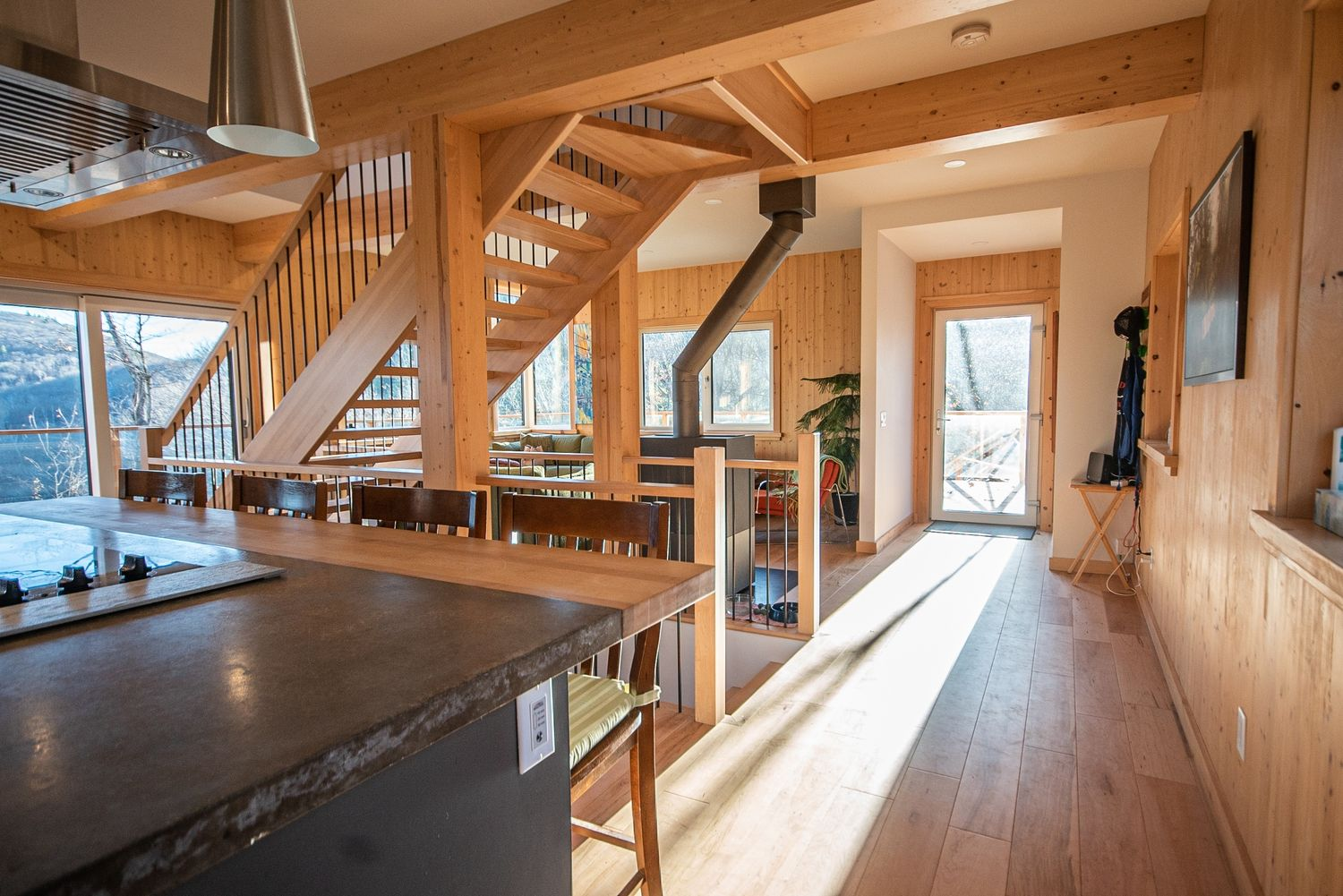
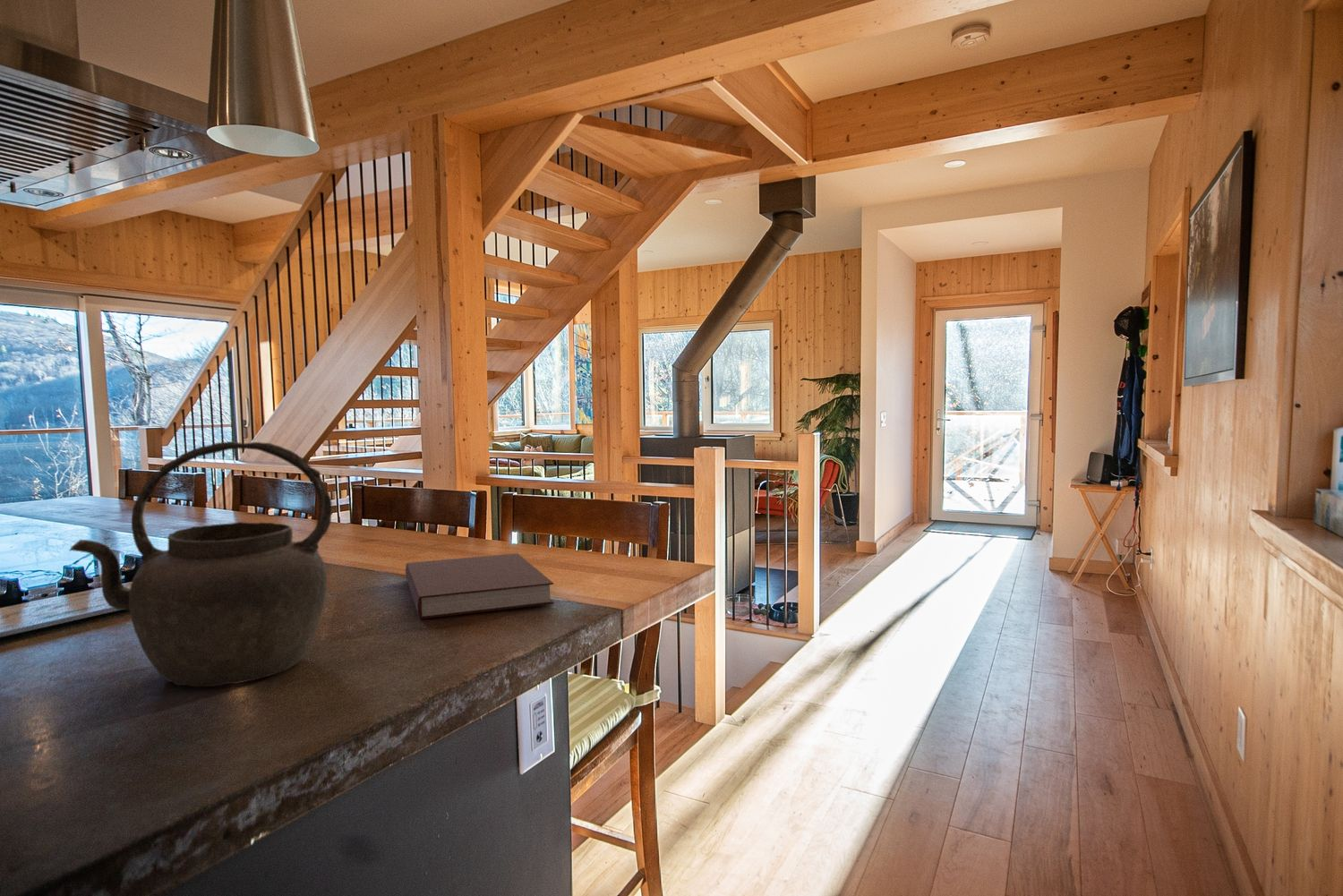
+ notebook (475, 582)
+ kettle (209, 555)
